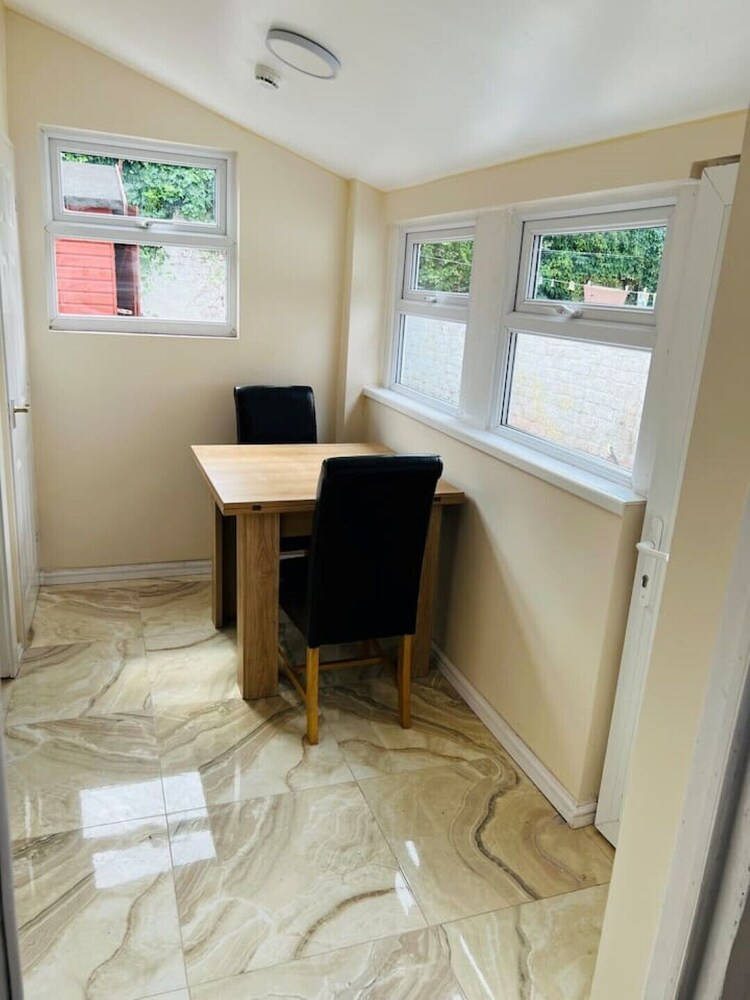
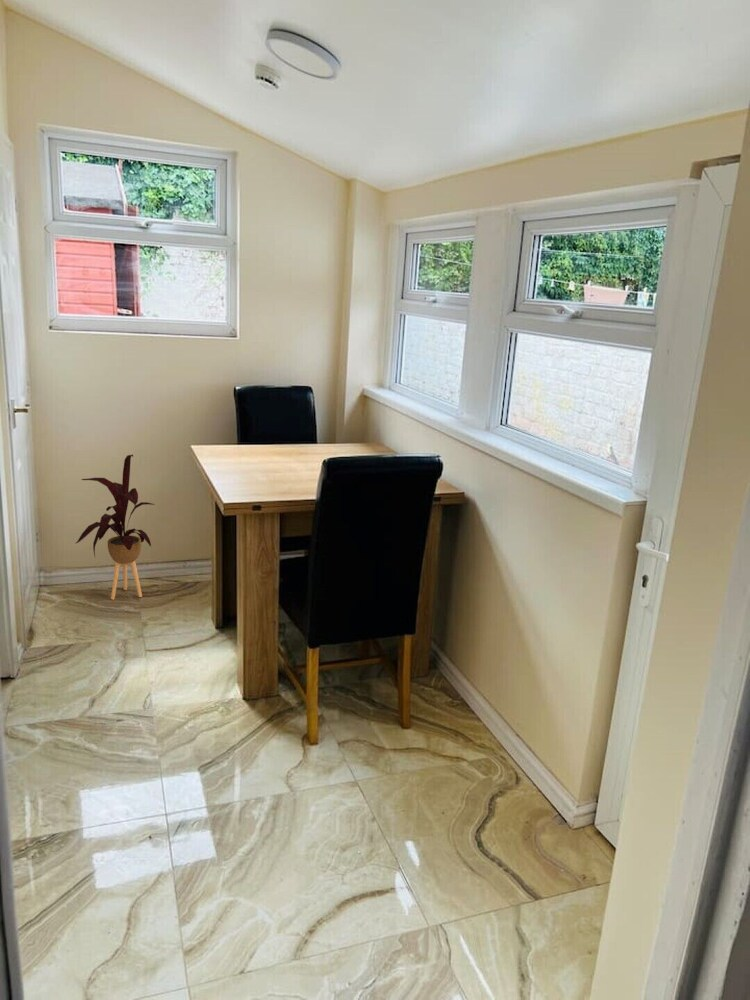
+ house plant (115, 526)
